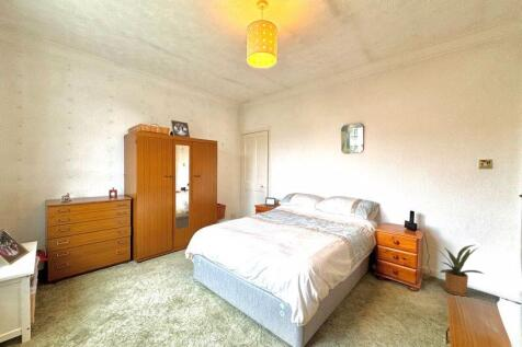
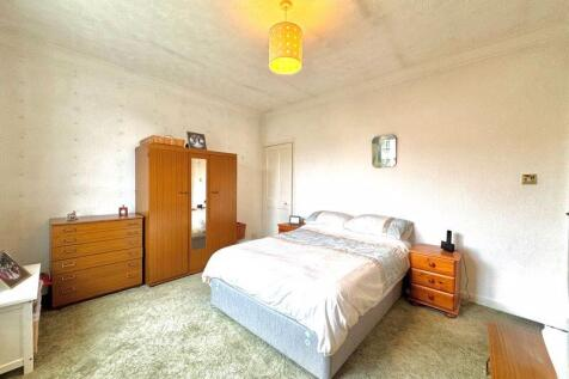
- house plant (454, 266)
